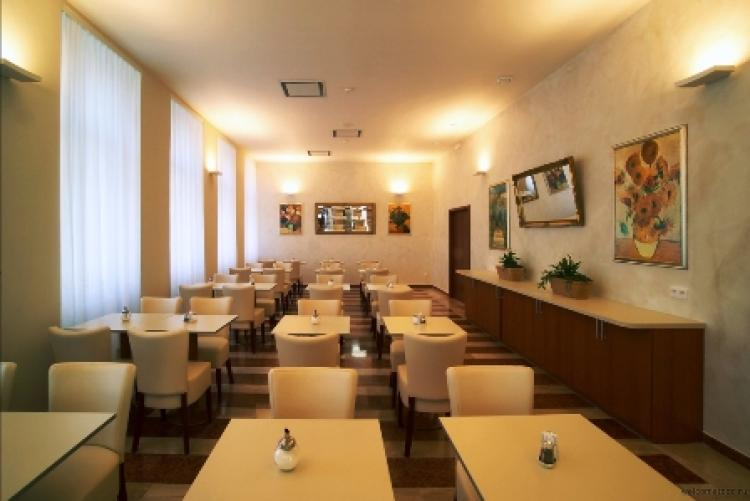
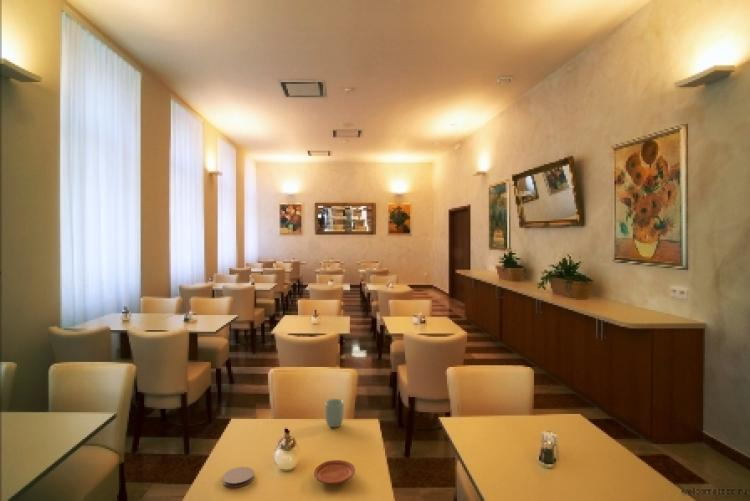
+ cup (334, 413)
+ coaster (238, 476)
+ plate (334, 475)
